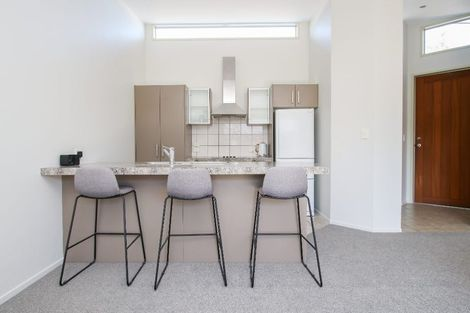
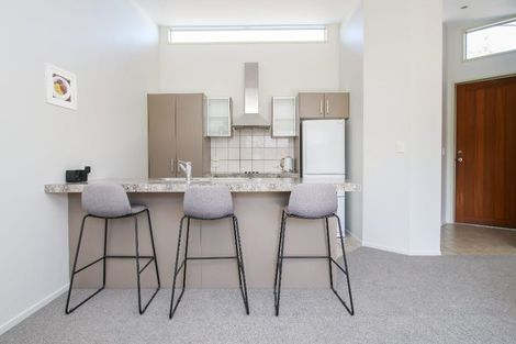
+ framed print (60, 88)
